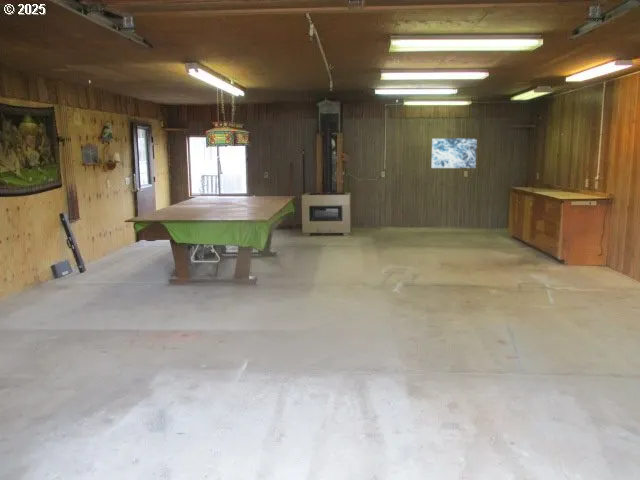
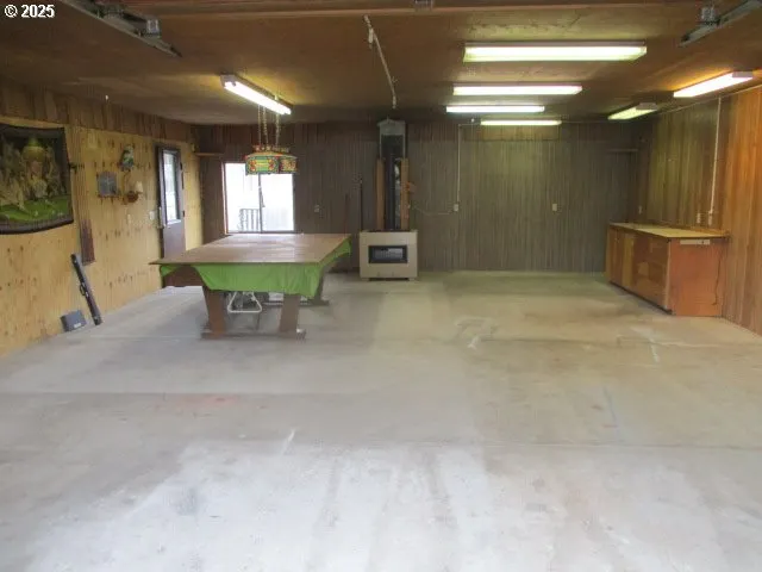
- wall art (453, 153)
